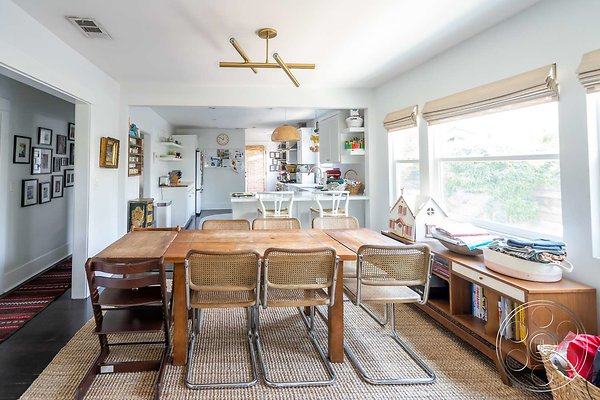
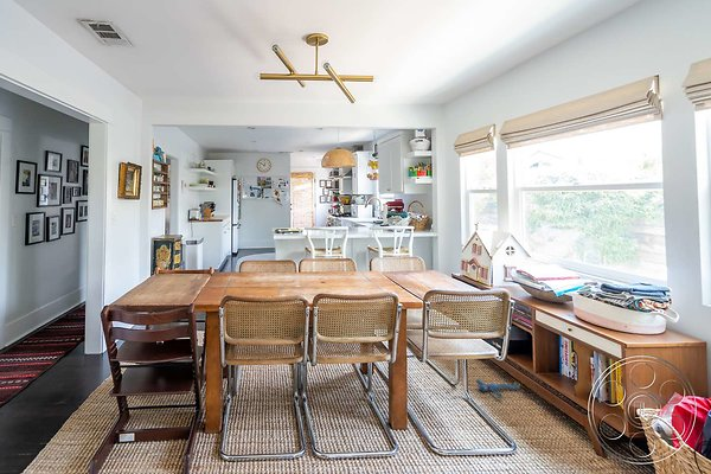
+ plush toy (499, 386)
